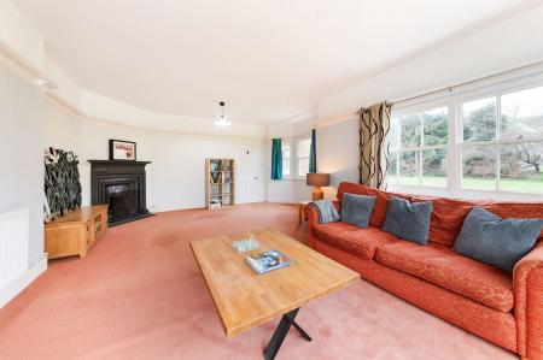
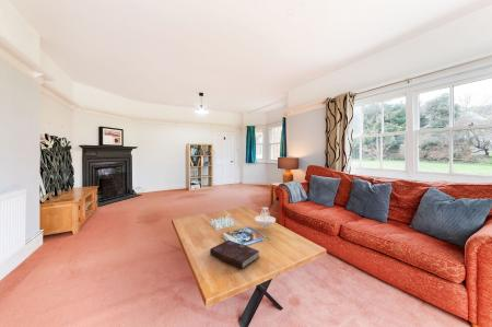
+ candle holder (265, 218)
+ book (234, 252)
